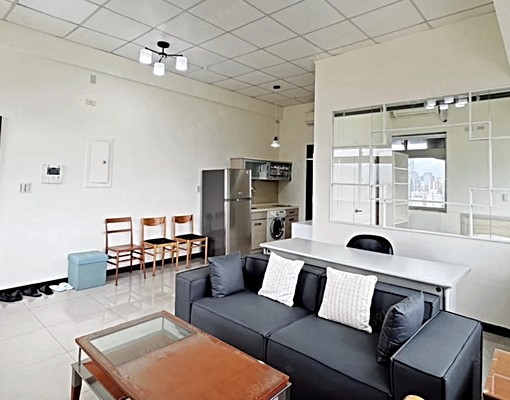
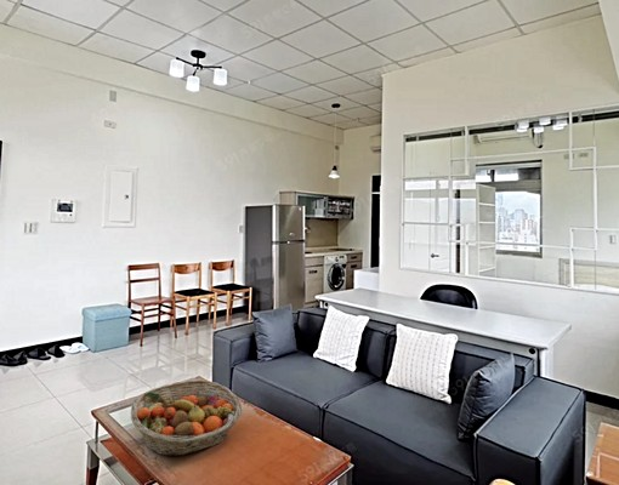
+ fruit basket (188, 415)
